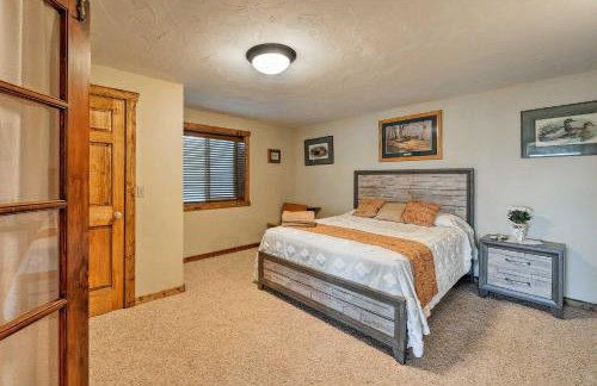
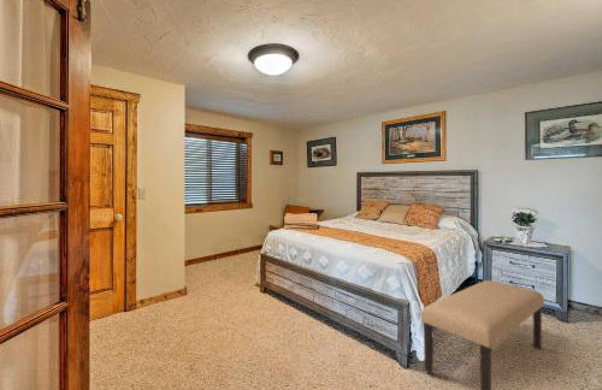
+ bench (486, 326)
